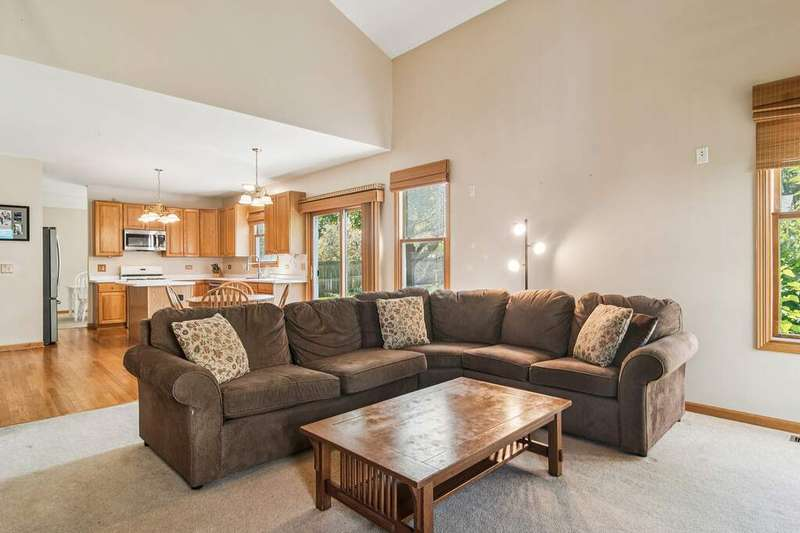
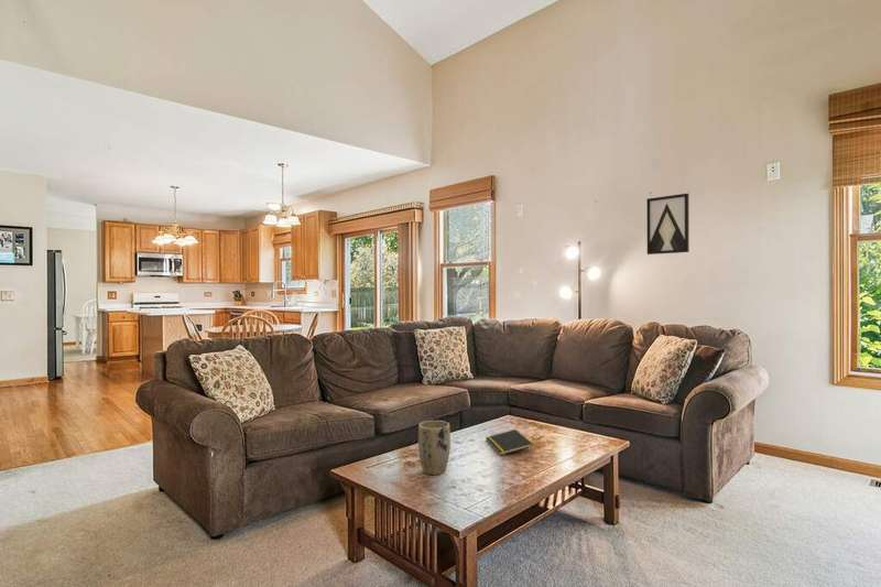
+ wall art (667, 225)
+ plant pot (434, 447)
+ notepad (508, 442)
